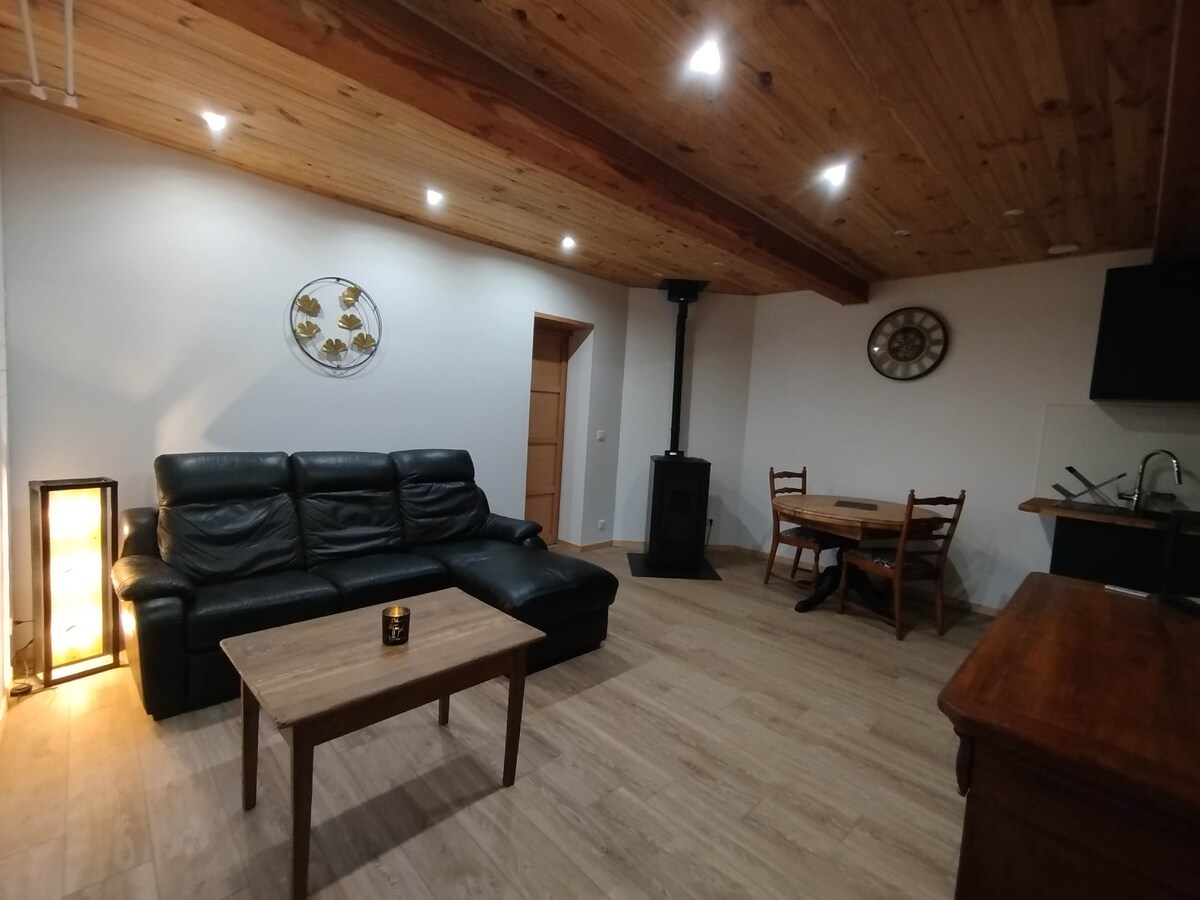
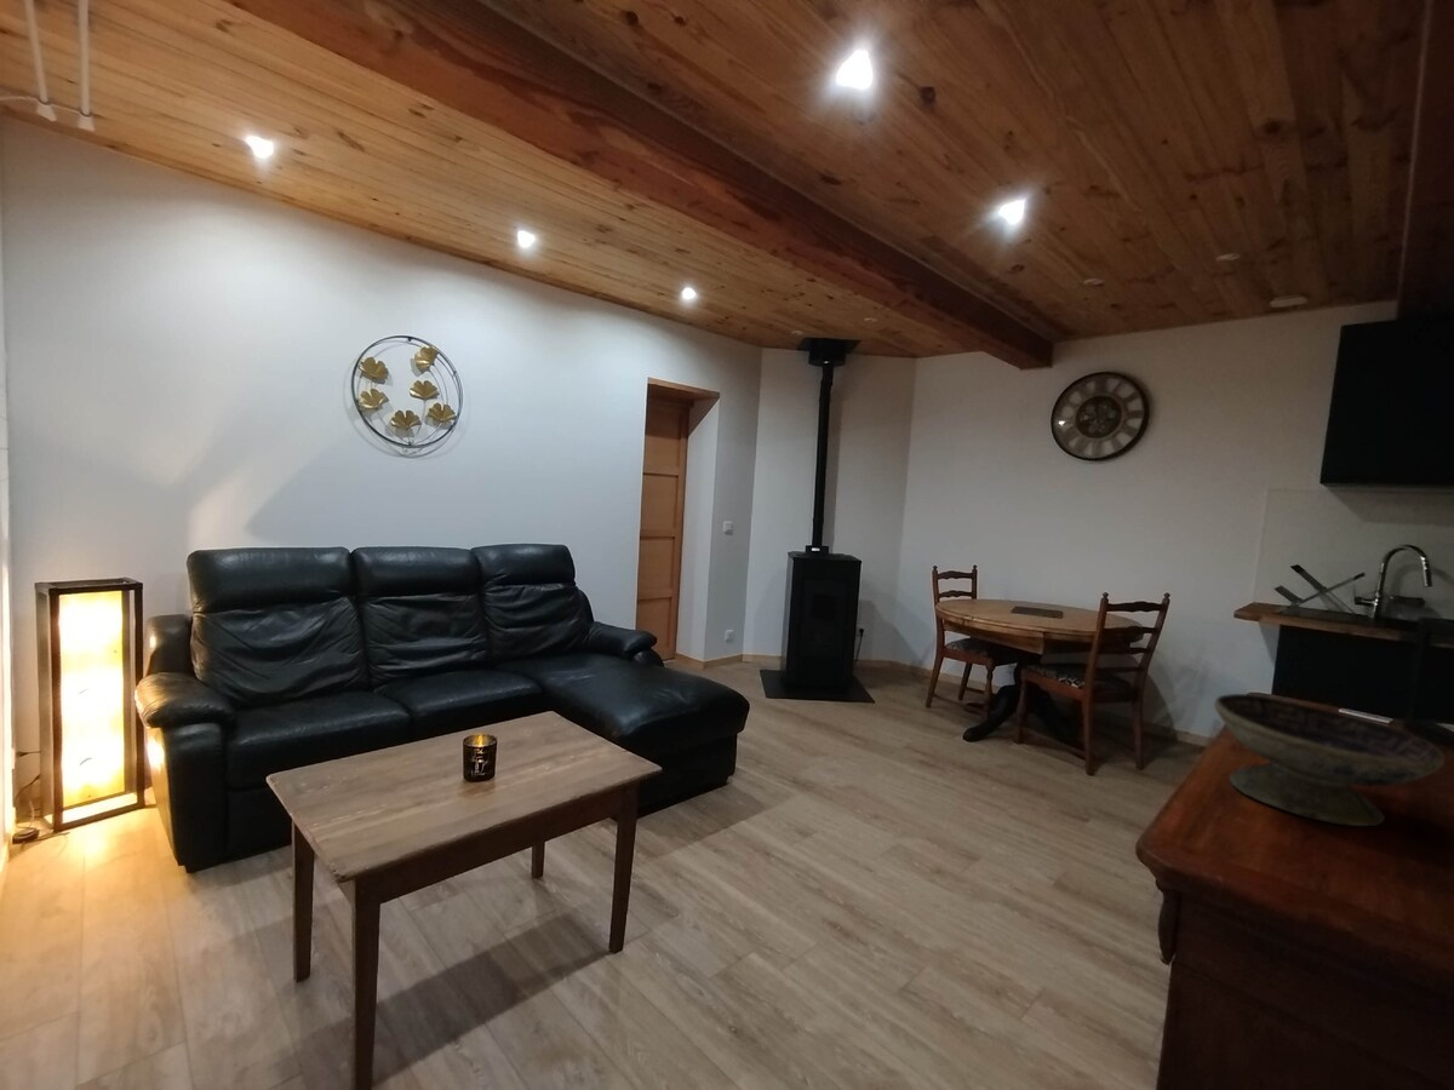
+ decorative bowl (1315, 758)
